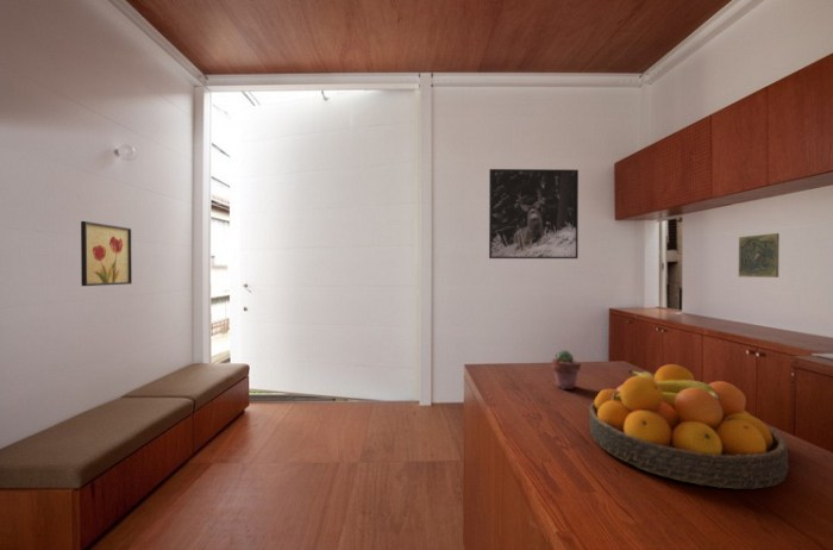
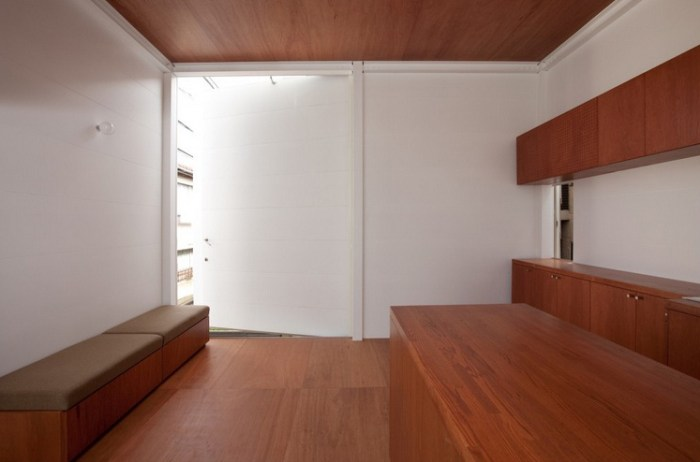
- potted succulent (565, 368)
- fruit bowl (676, 408)
- wall art (106, 255)
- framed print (533, 213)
- decorative tile (757, 256)
